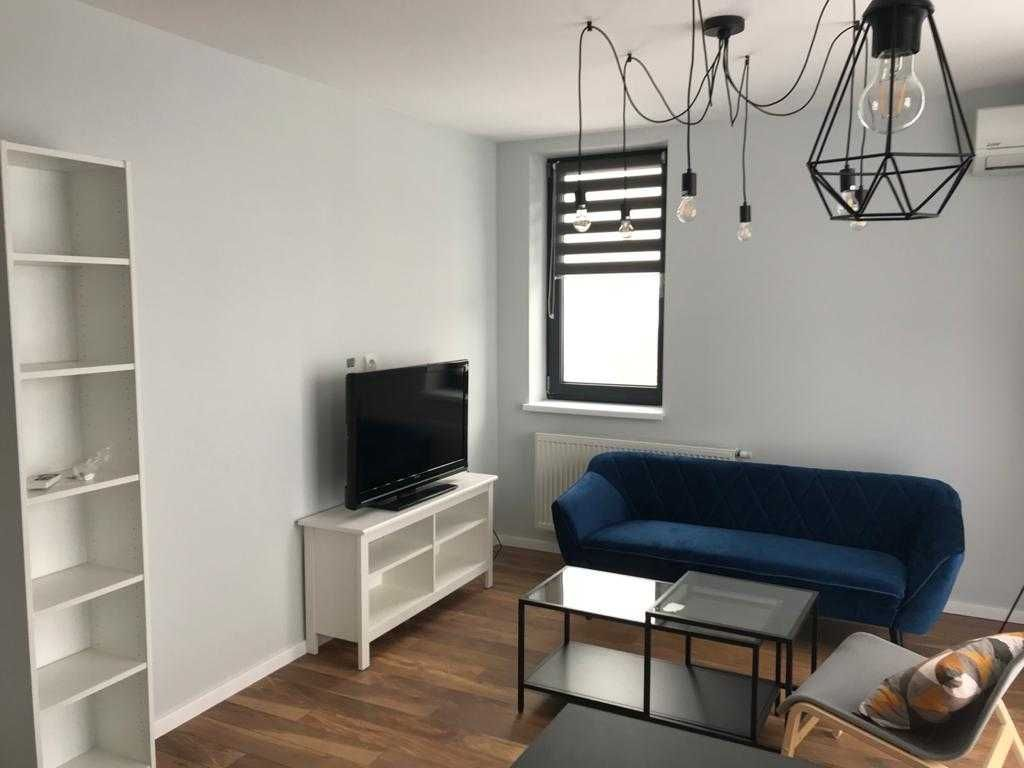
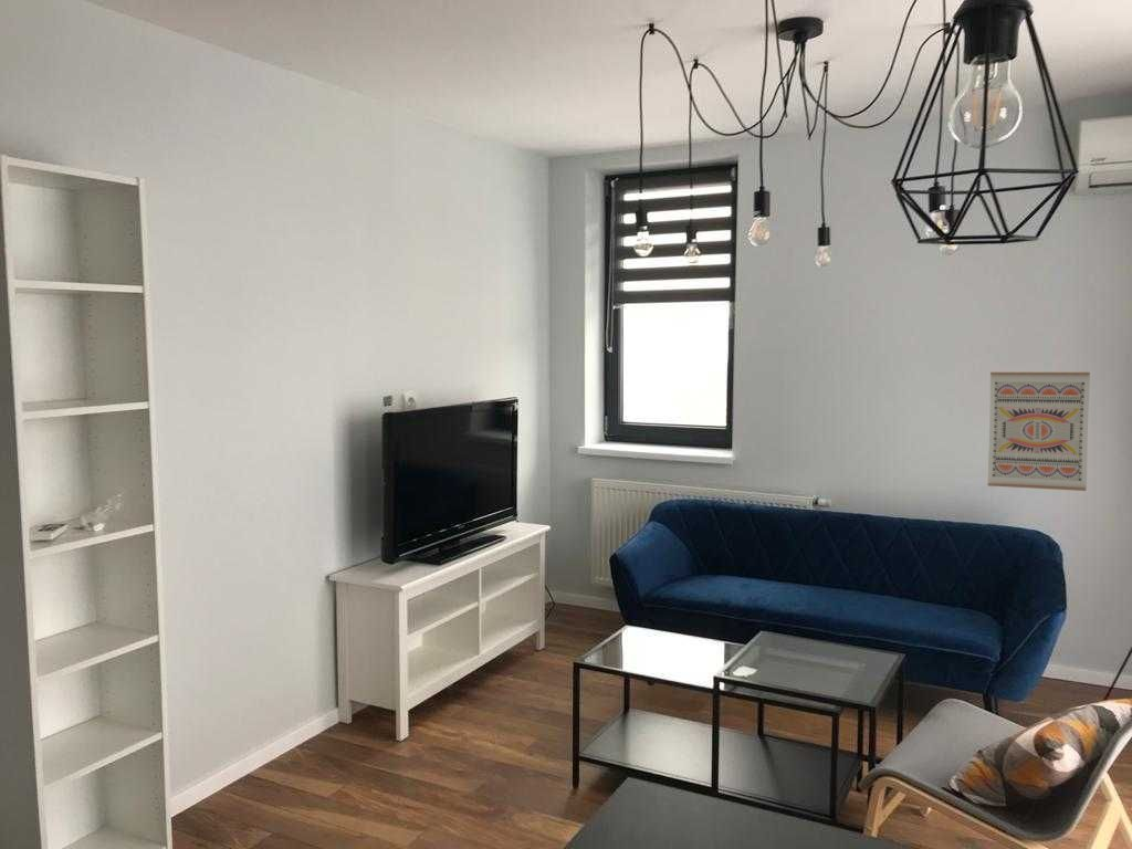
+ wall art (1037, 430)
